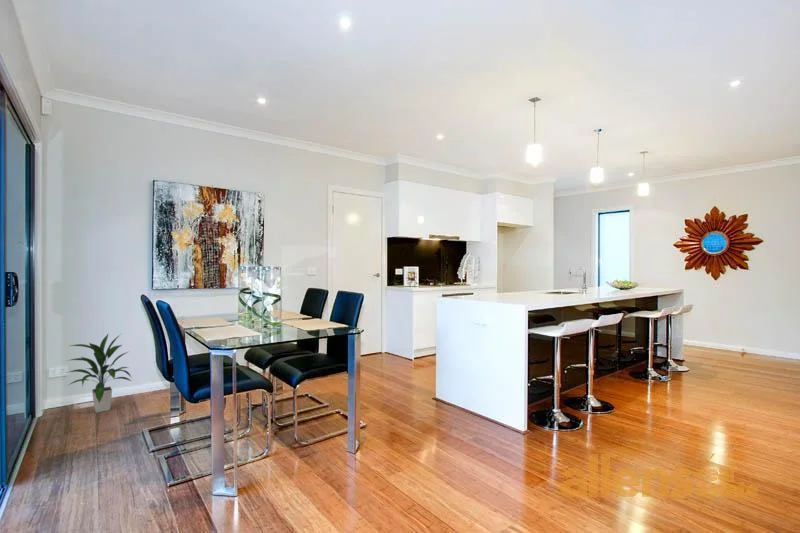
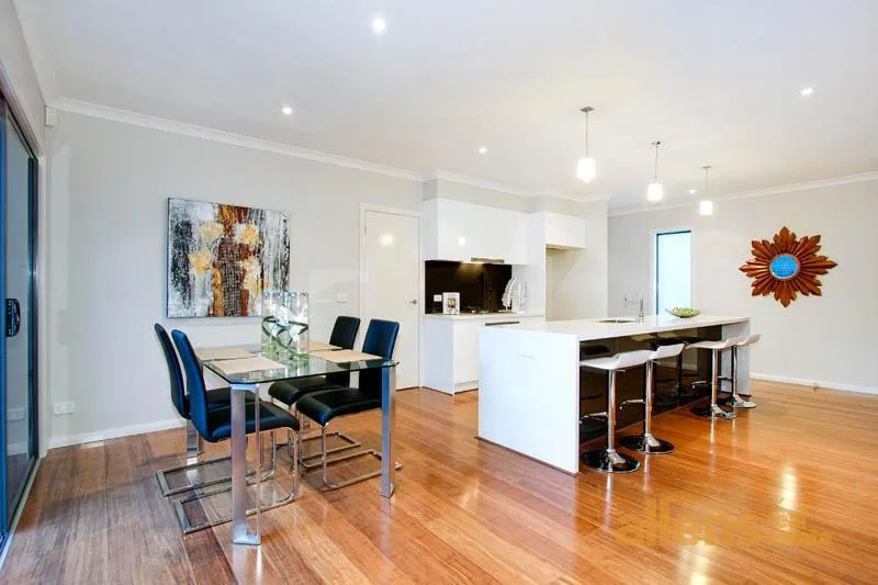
- indoor plant (100, 372)
